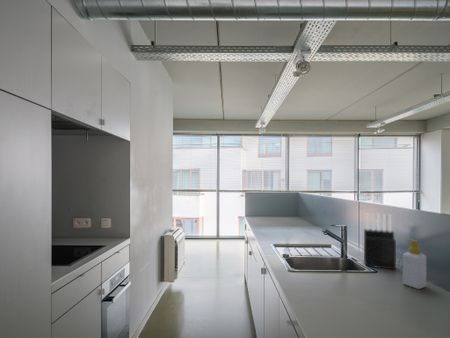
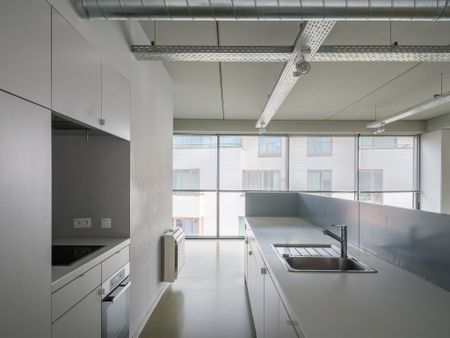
- knife block (379, 240)
- soap bottle (414, 263)
